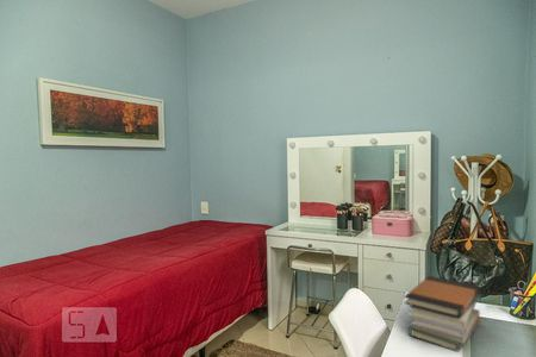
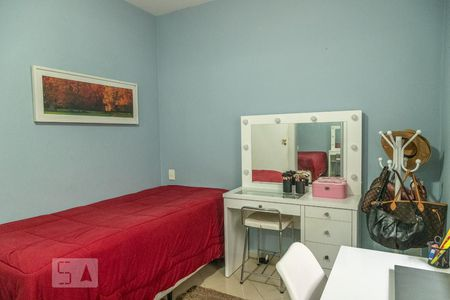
- book stack (443, 309)
